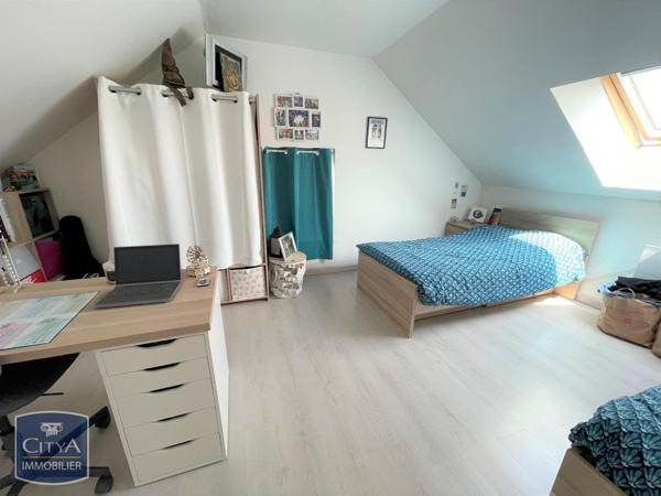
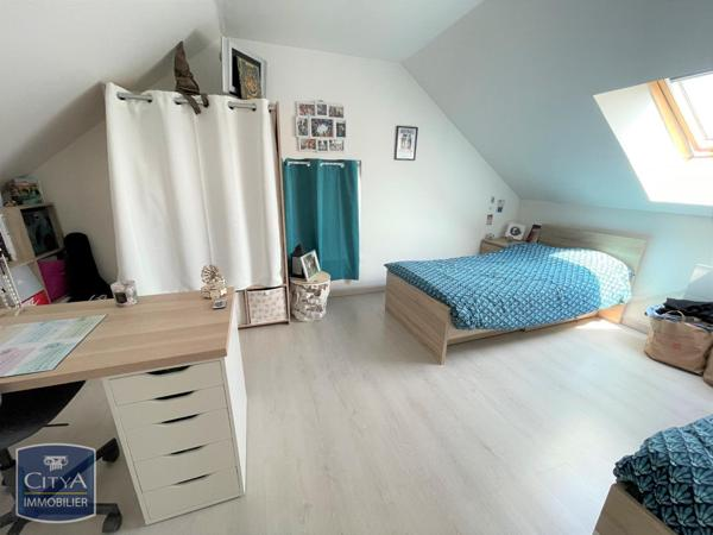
- laptop computer (140, 272)
